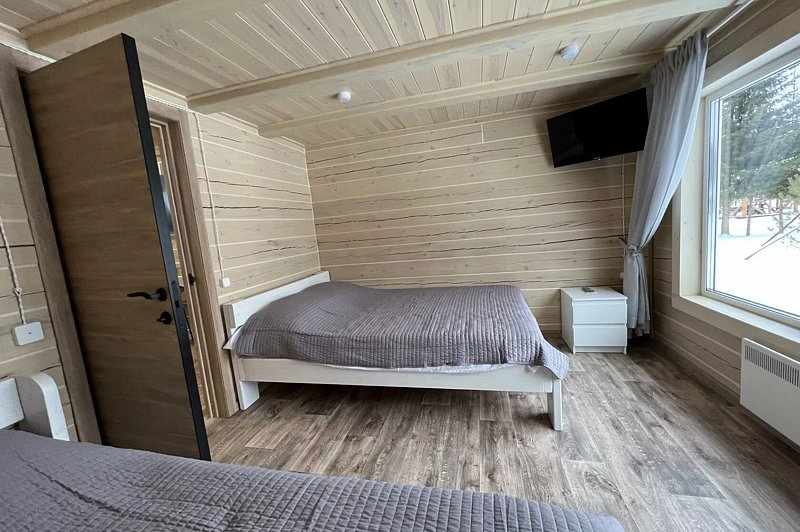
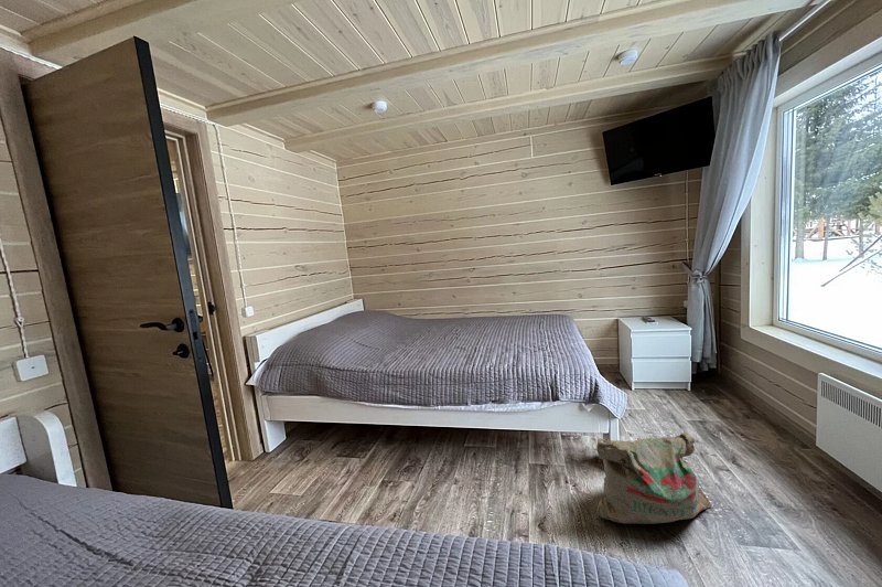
+ bag (648, 472)
